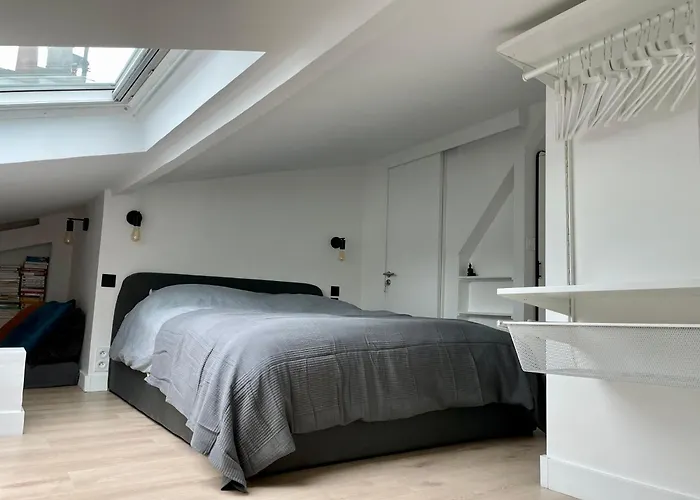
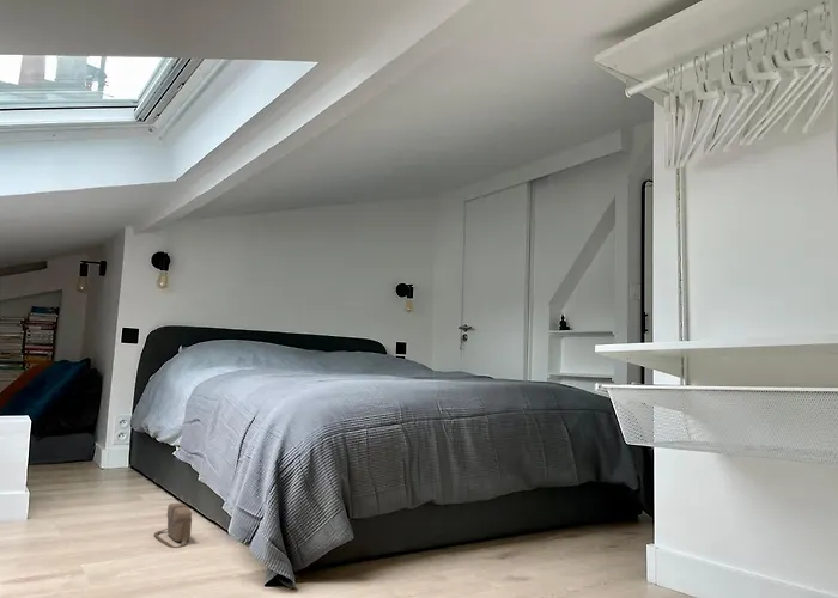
+ saddlebag (174, 521)
